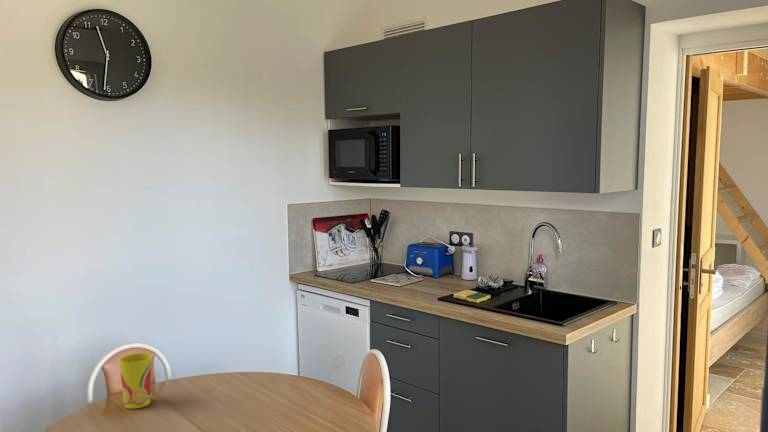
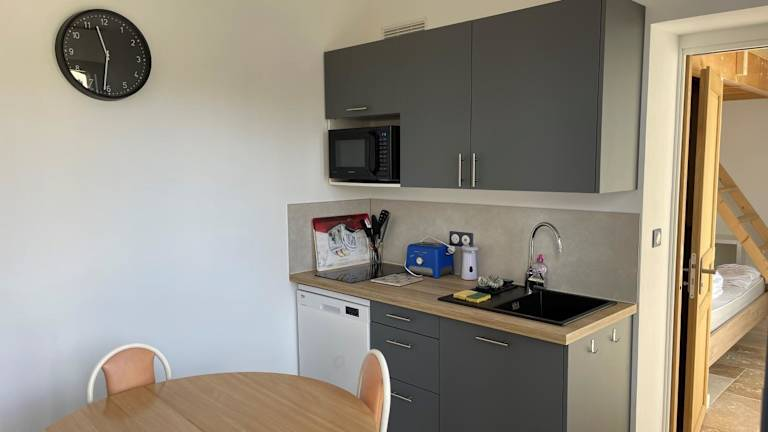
- cup (136, 380)
